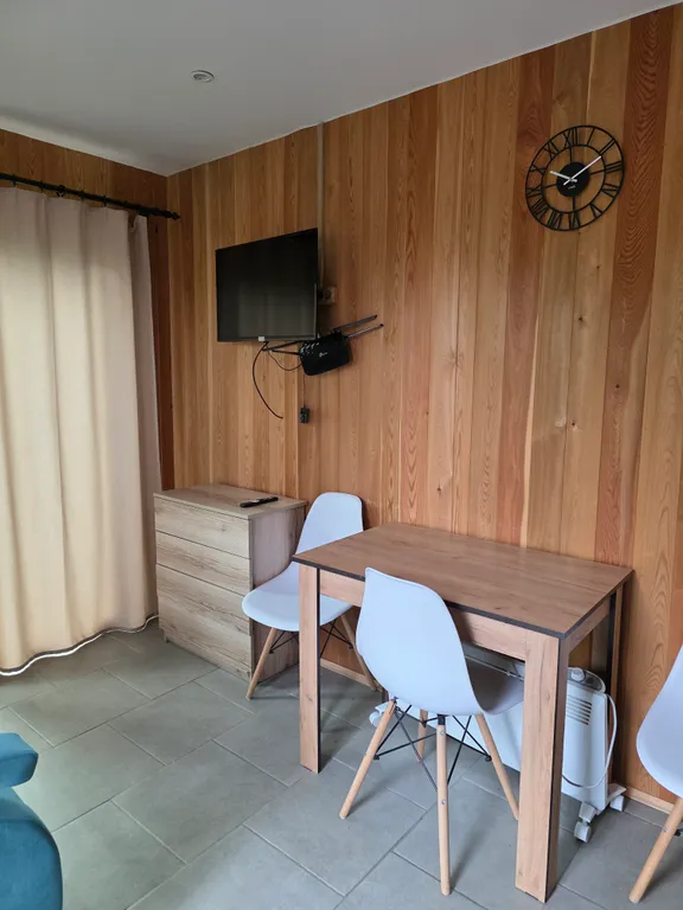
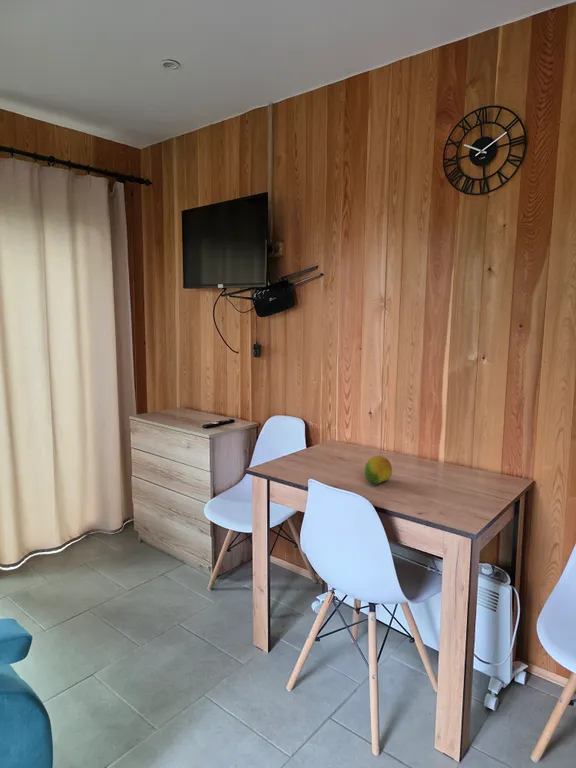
+ fruit (376, 469)
